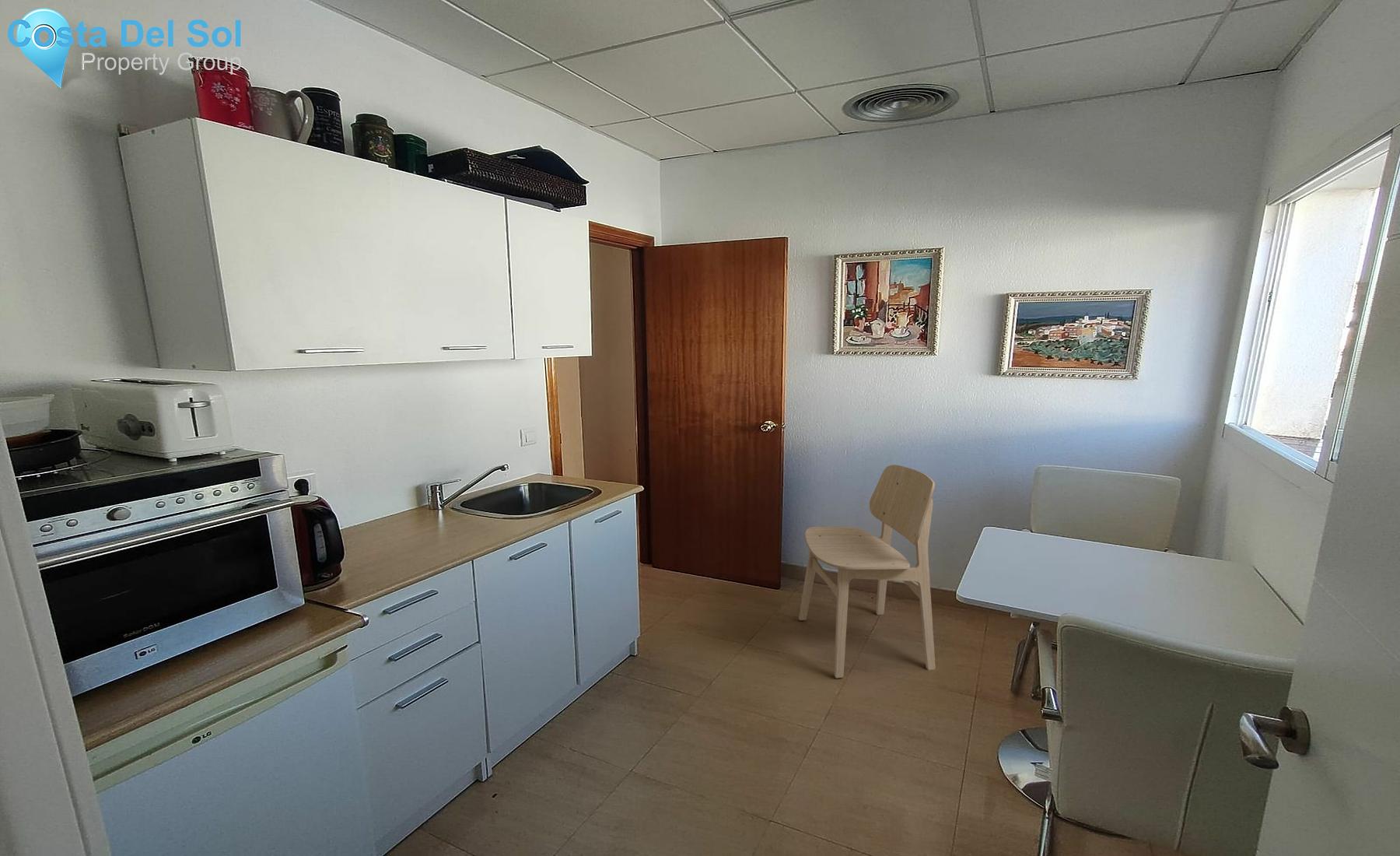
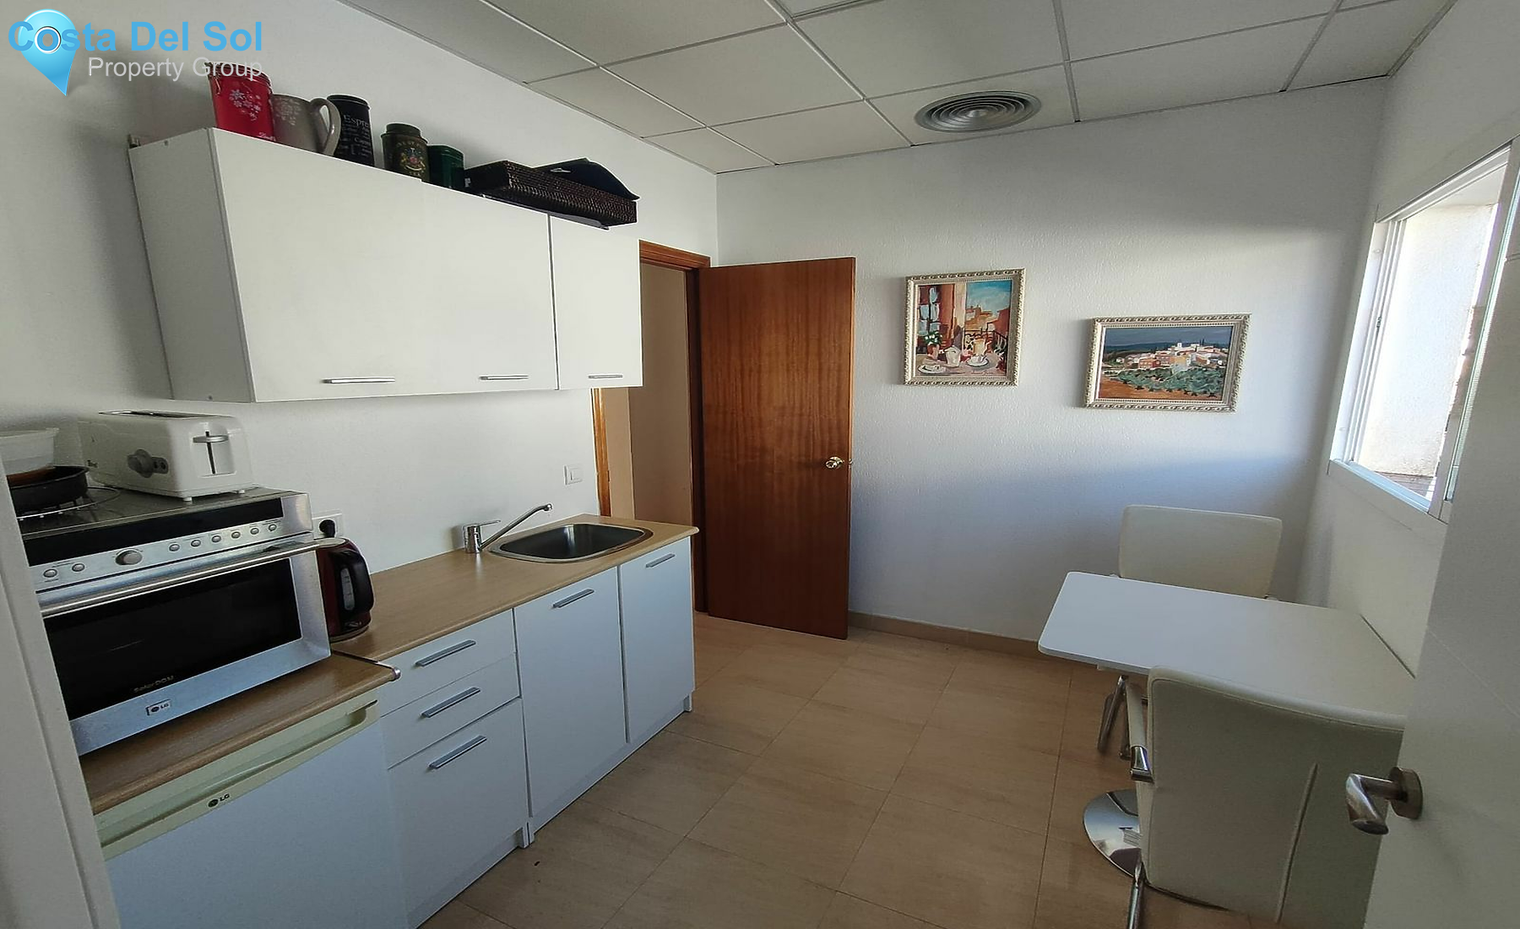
- dining chair (865, 560)
